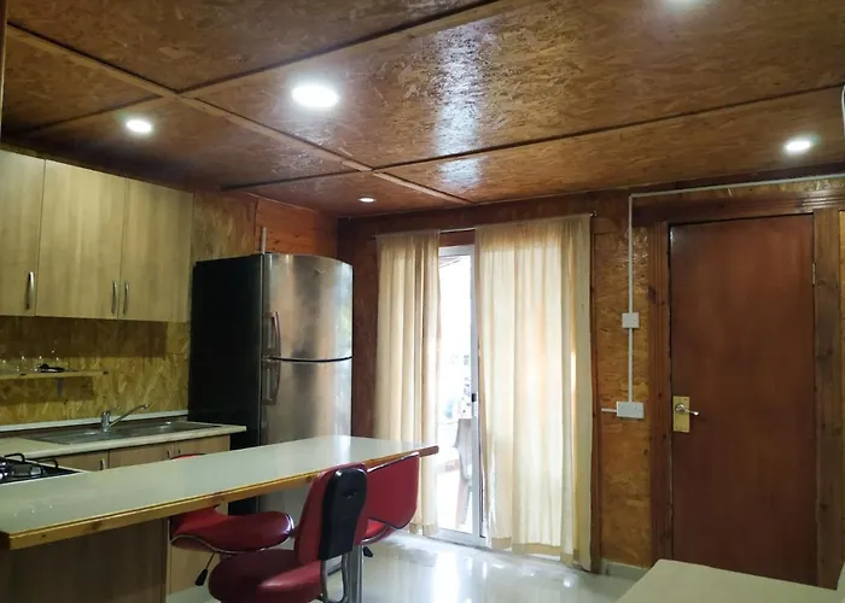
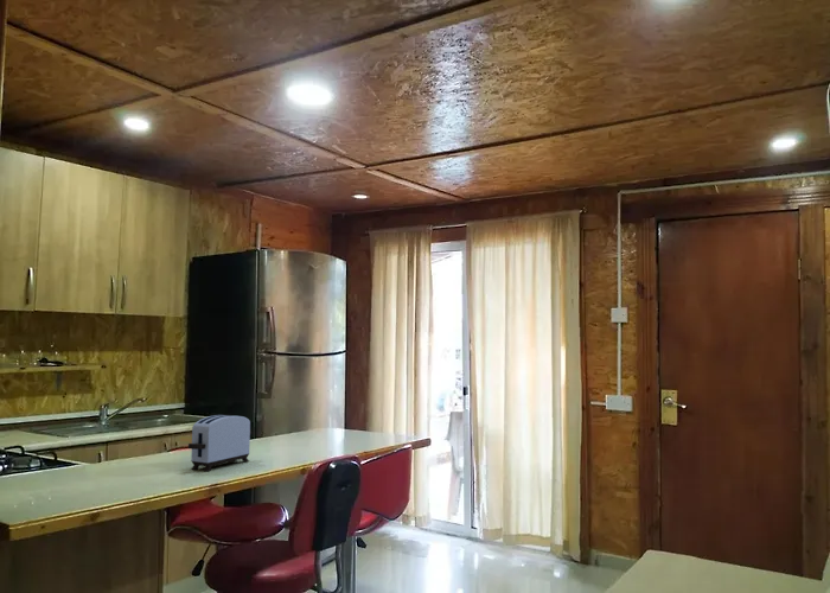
+ toaster (222, 440)
